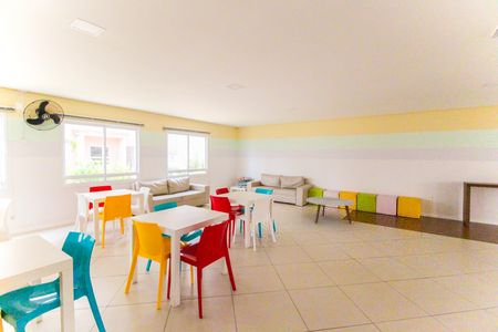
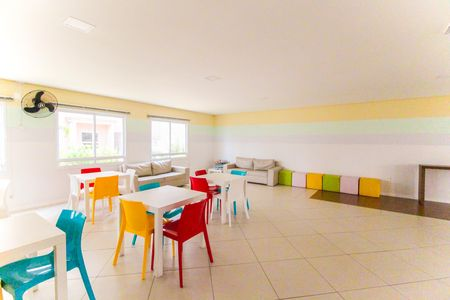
- coffee table (329, 205)
